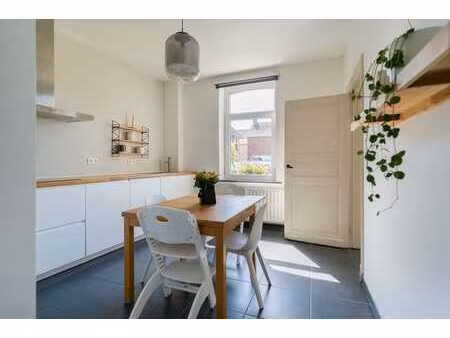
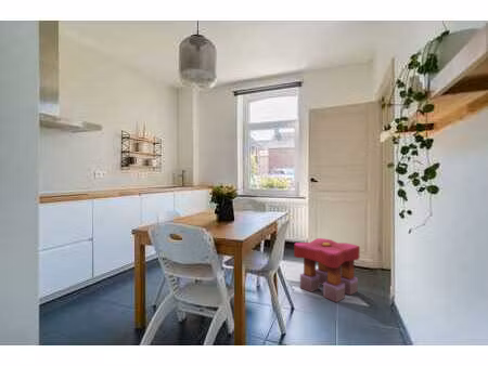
+ stool (325, 266)
